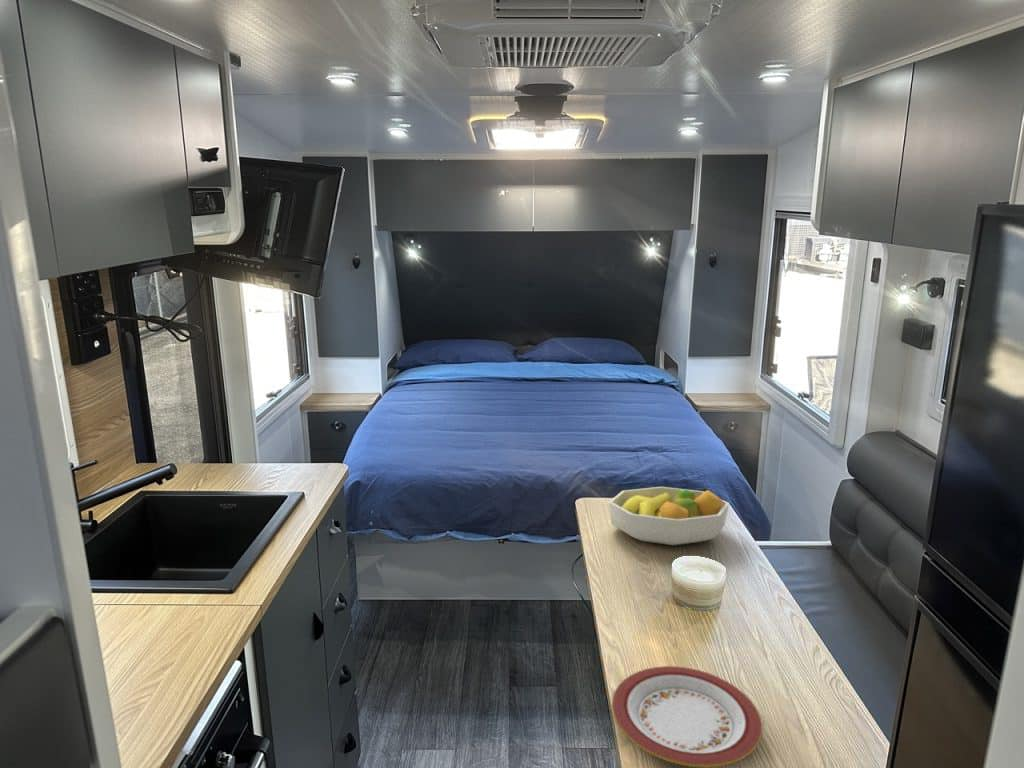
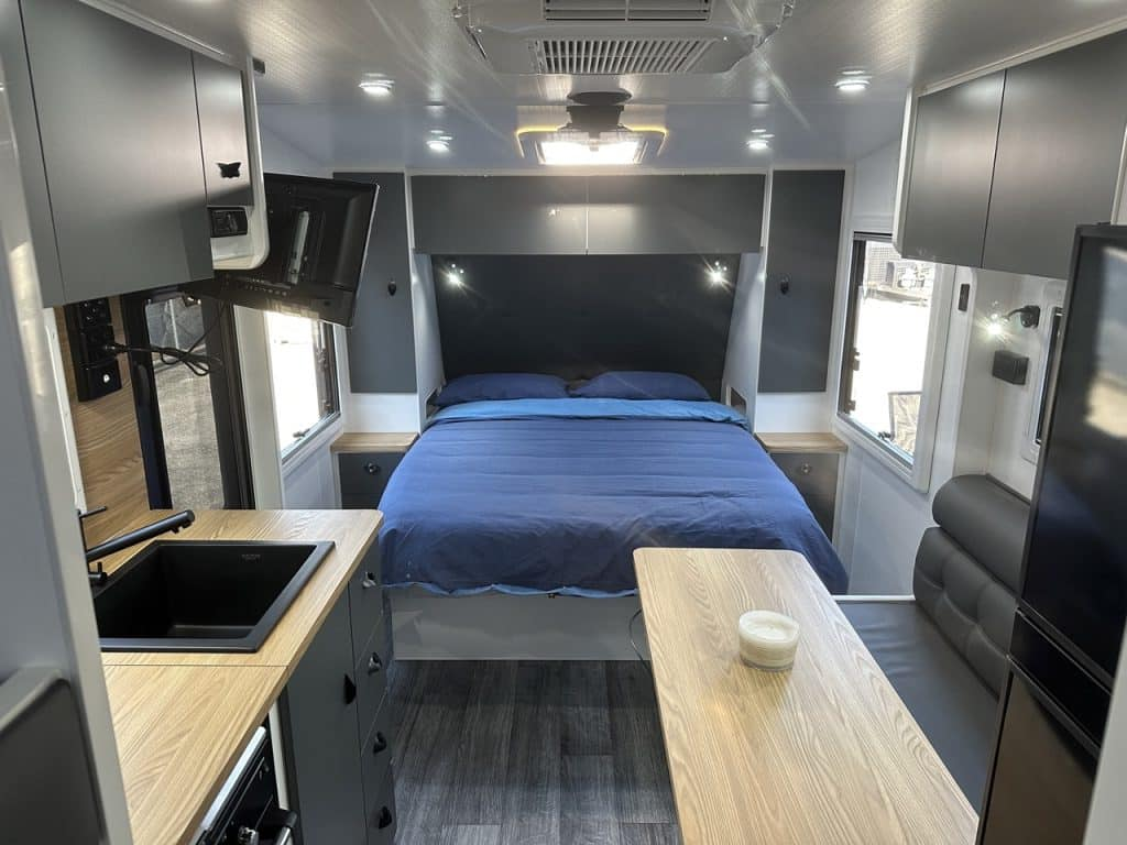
- fruit bowl (668, 510)
- plate (684, 716)
